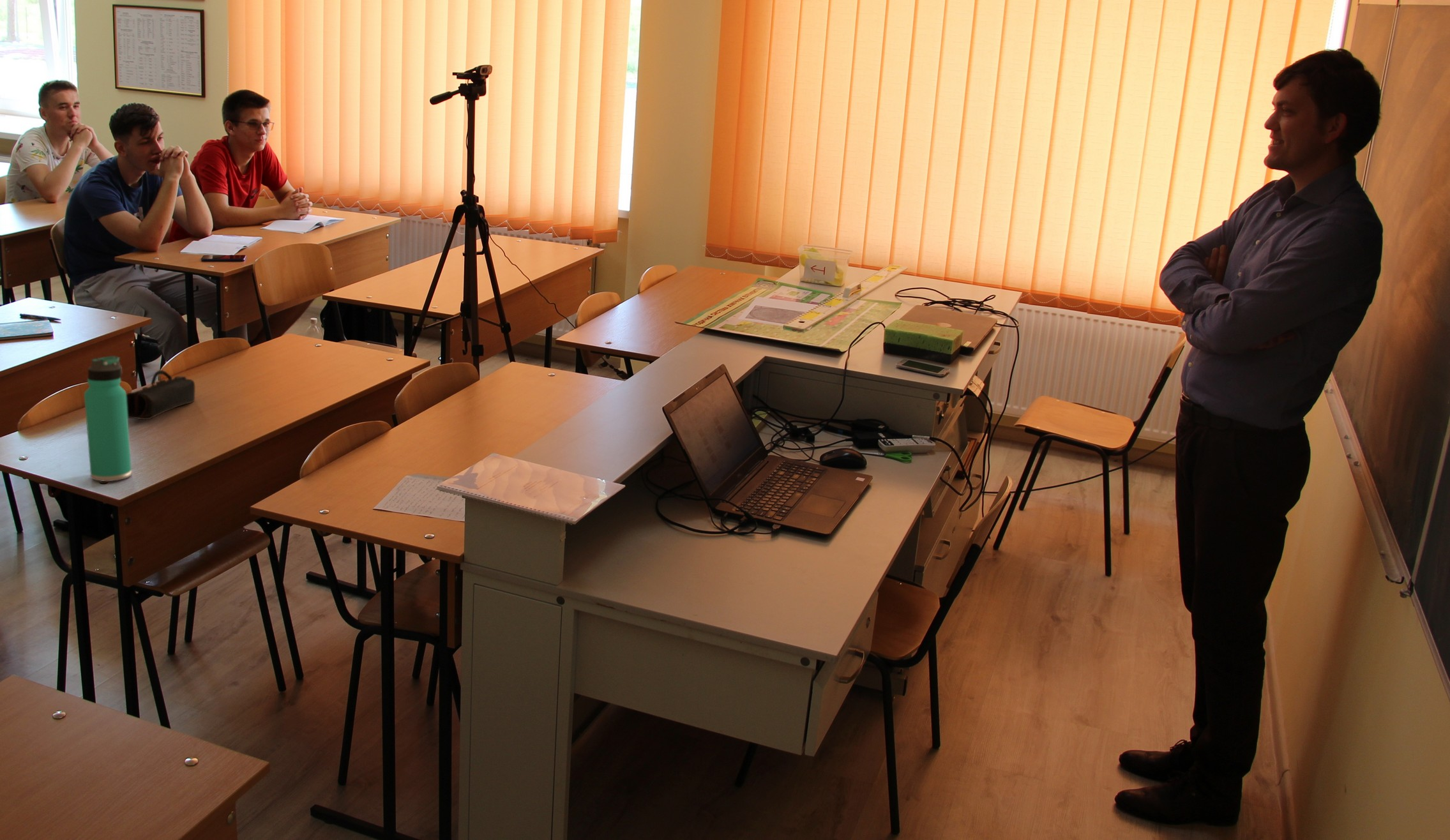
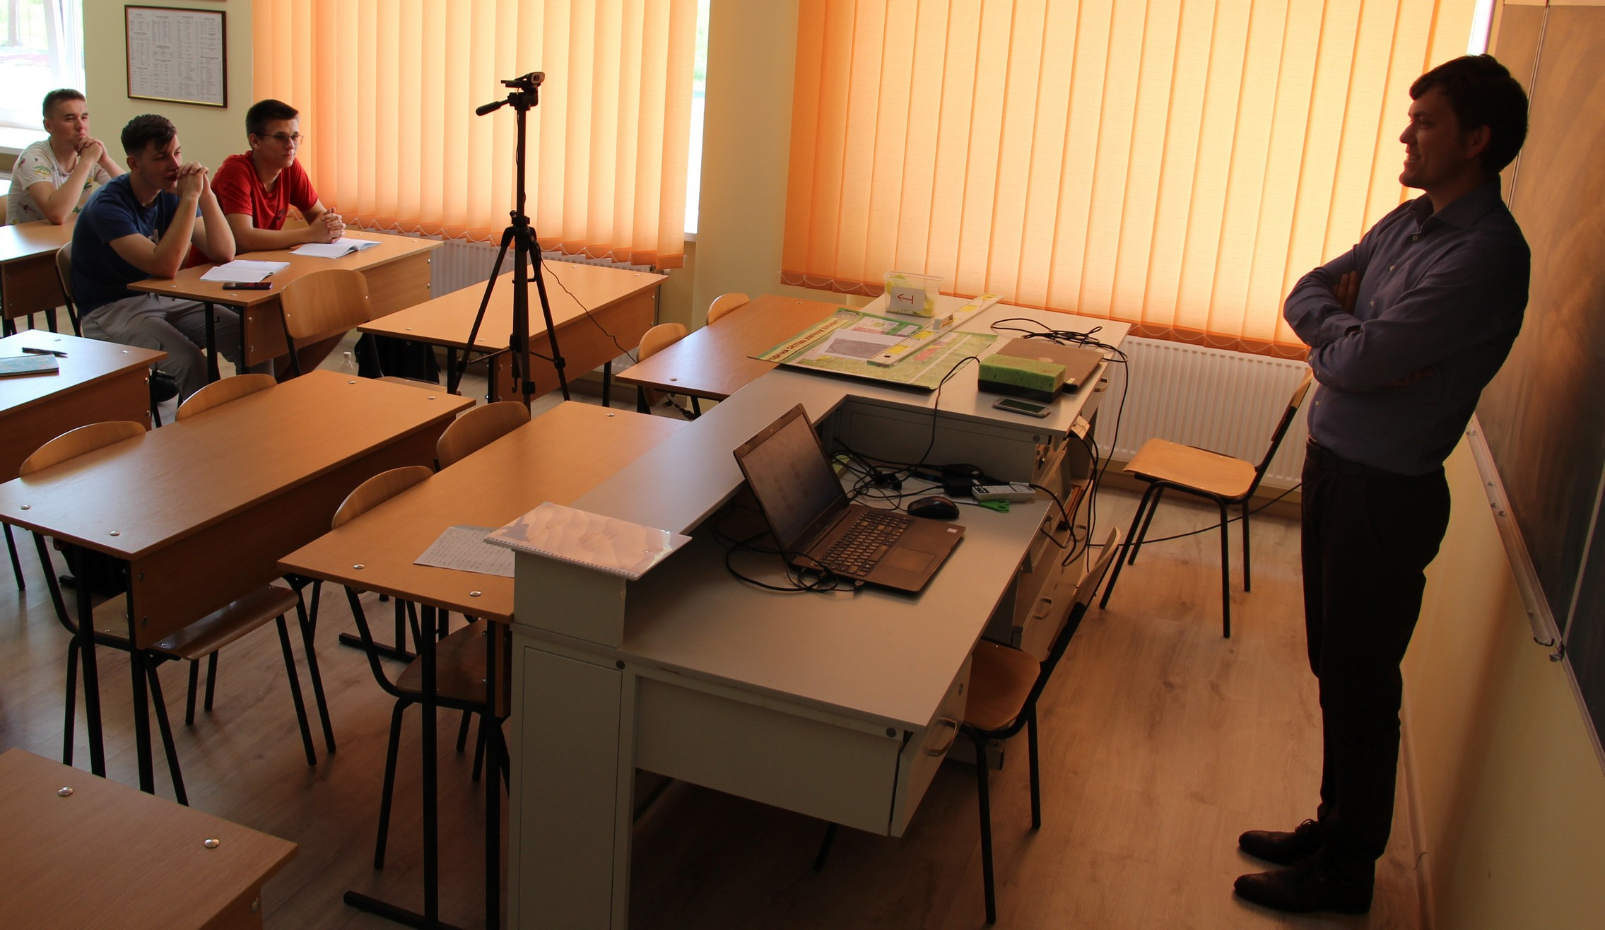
- thermos bottle (107, 417)
- pencil case (160, 391)
